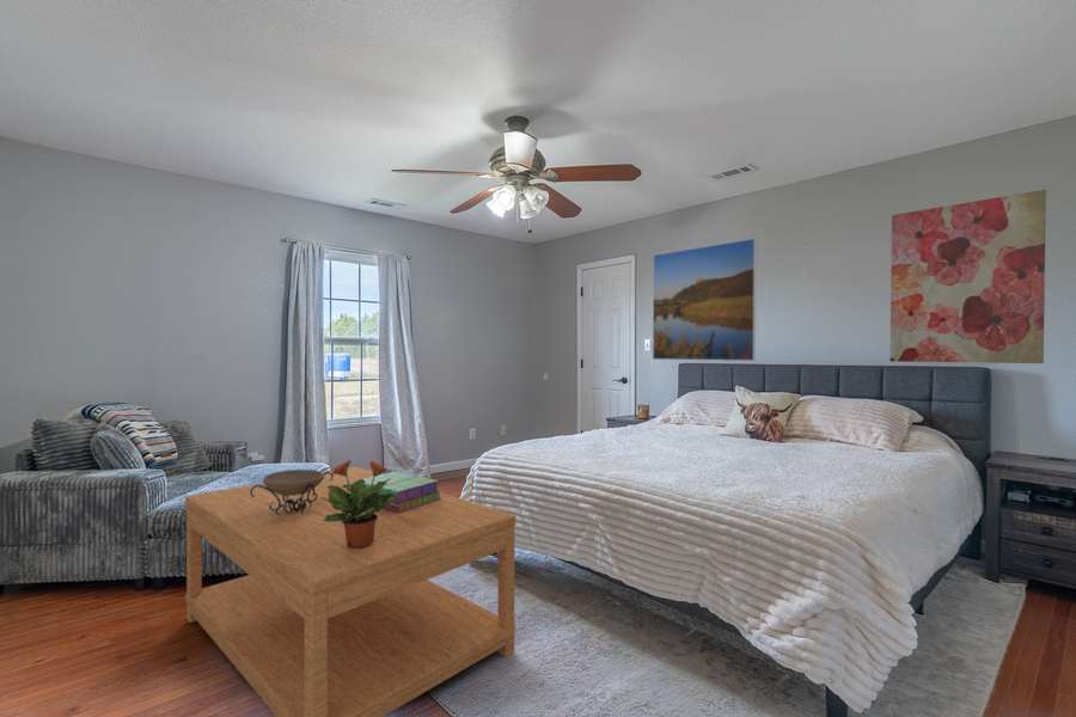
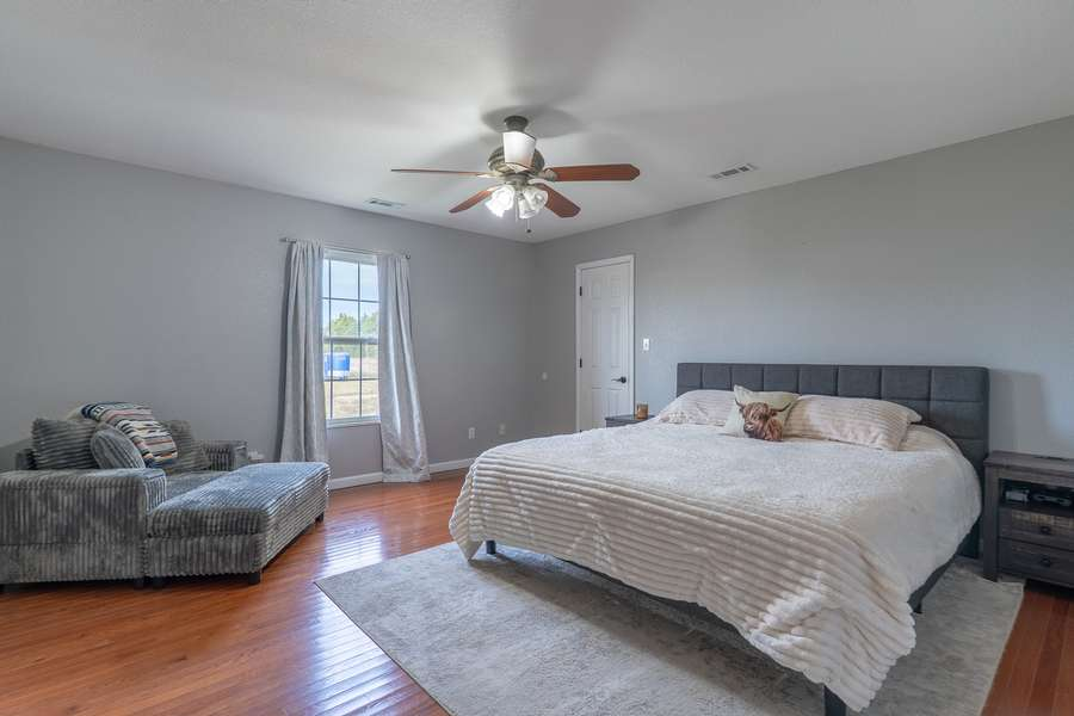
- potted plant (360, 501)
- wall art (961, 283)
- stack of books (396, 489)
- decorative bowl (293, 492)
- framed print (699, 304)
- coffee table (341, 570)
